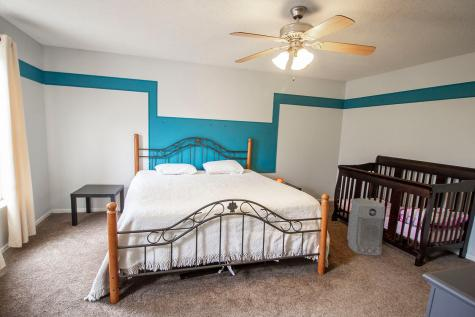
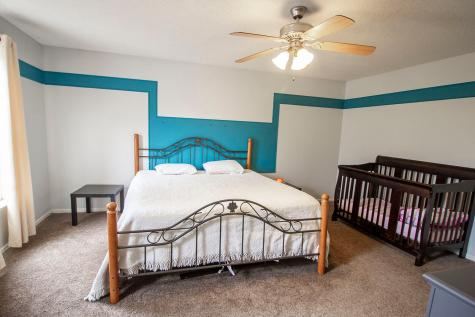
- air purifier (364, 225)
